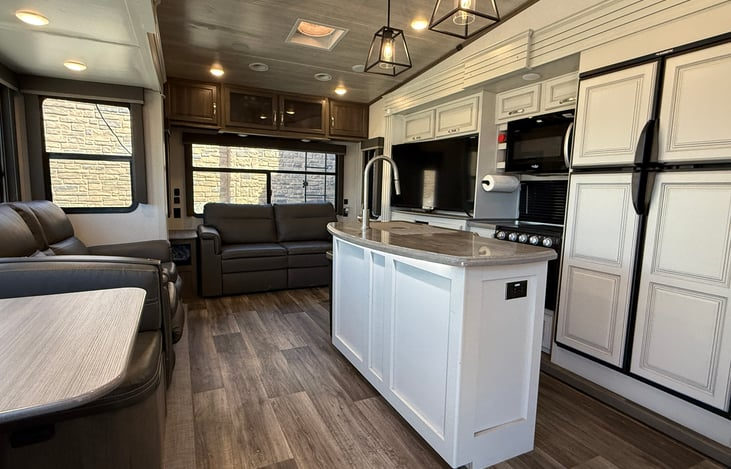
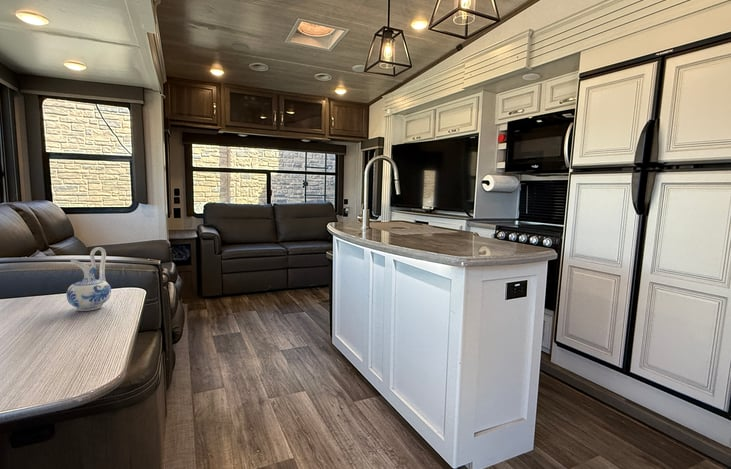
+ ceramic pitcher (88, 278)
